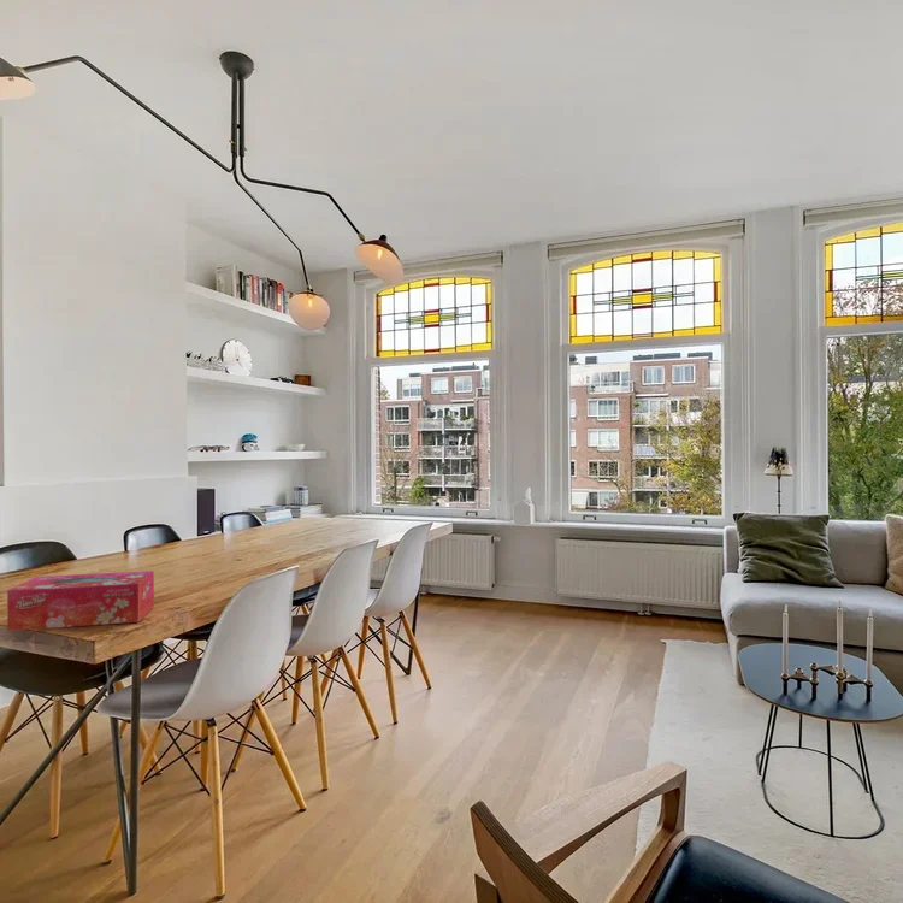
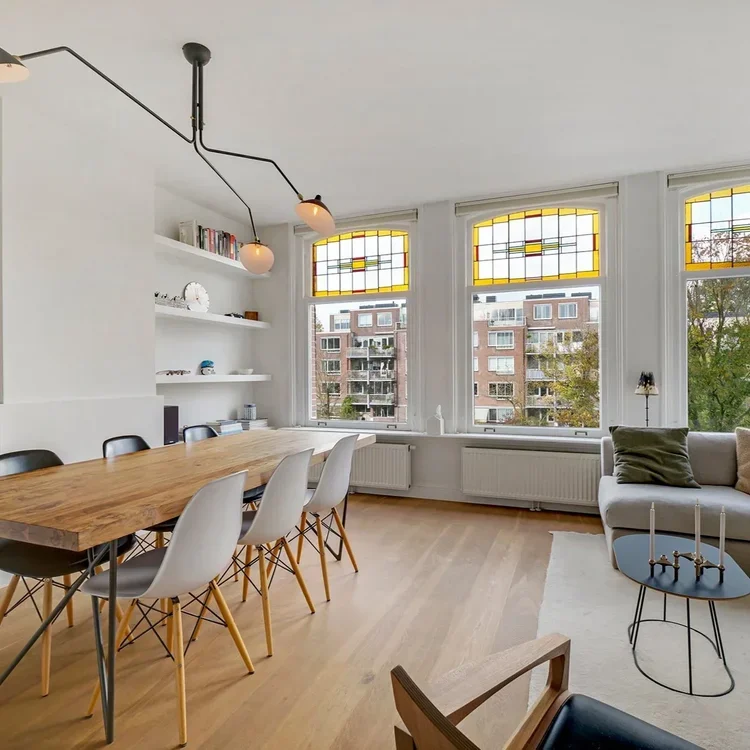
- tissue box (85, 598)
